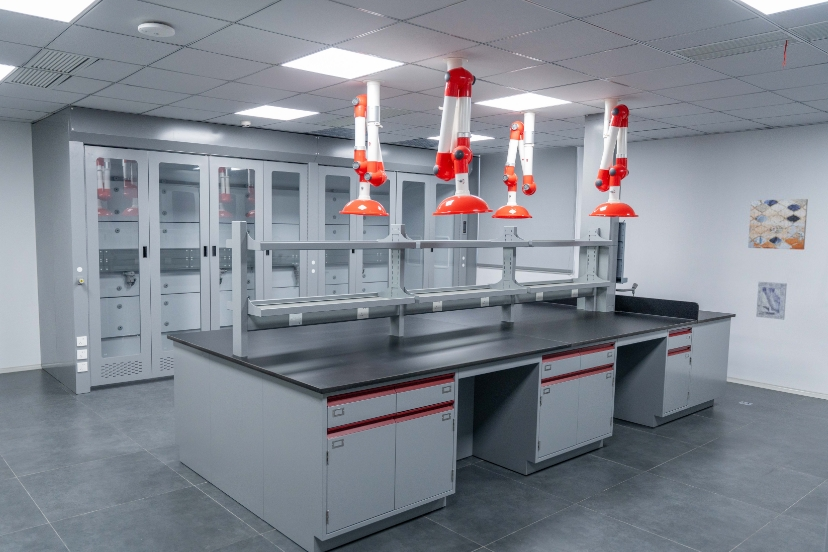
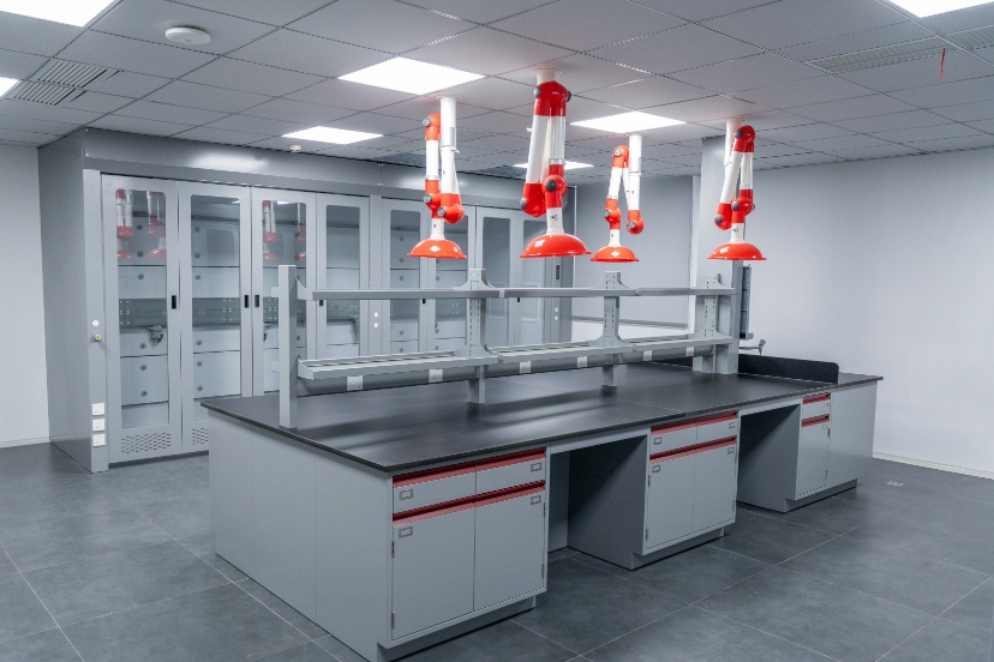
- wall art (777, 224)
- wall art (771, 300)
